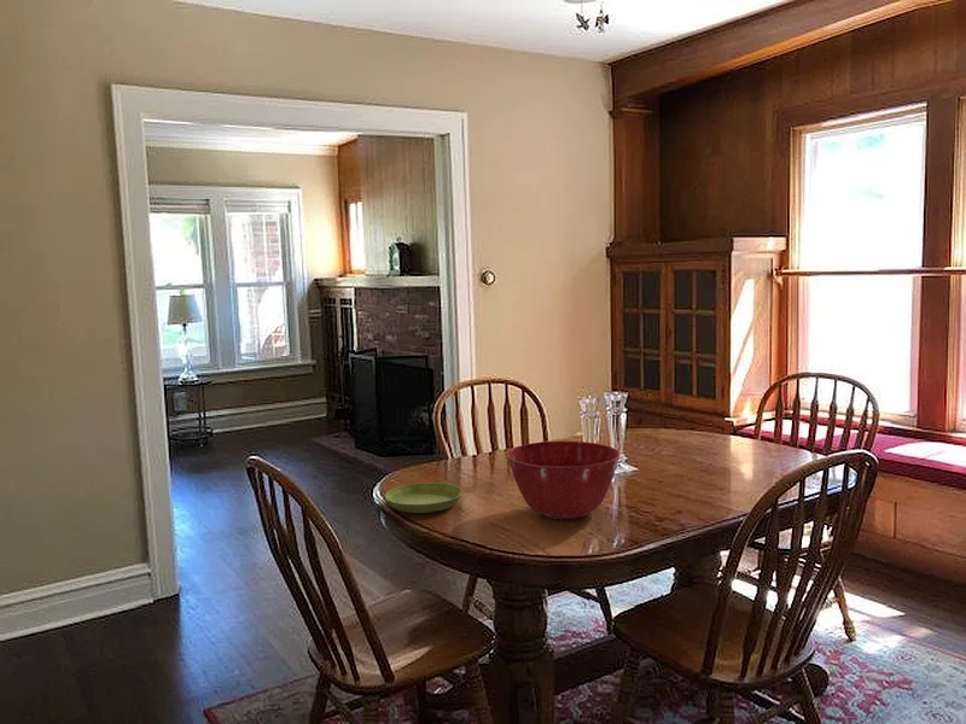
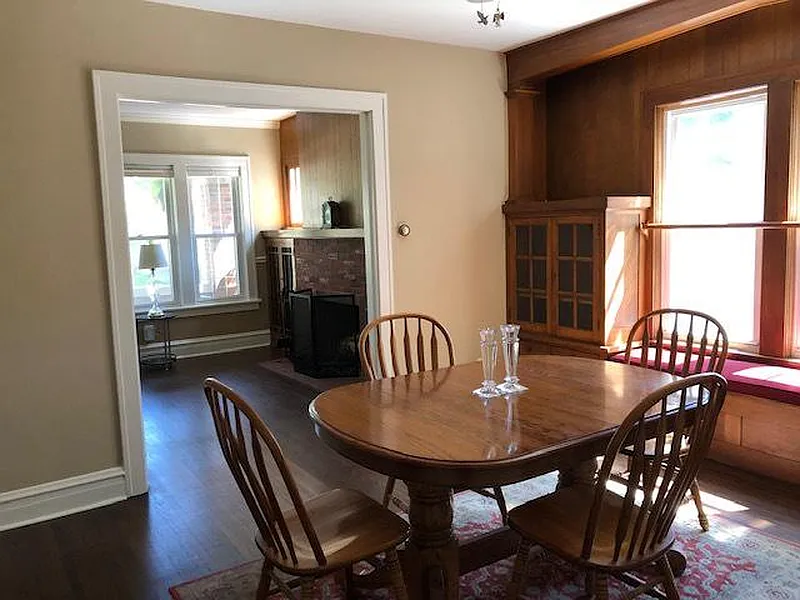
- mixing bowl (563, 481)
- saucer (424, 498)
